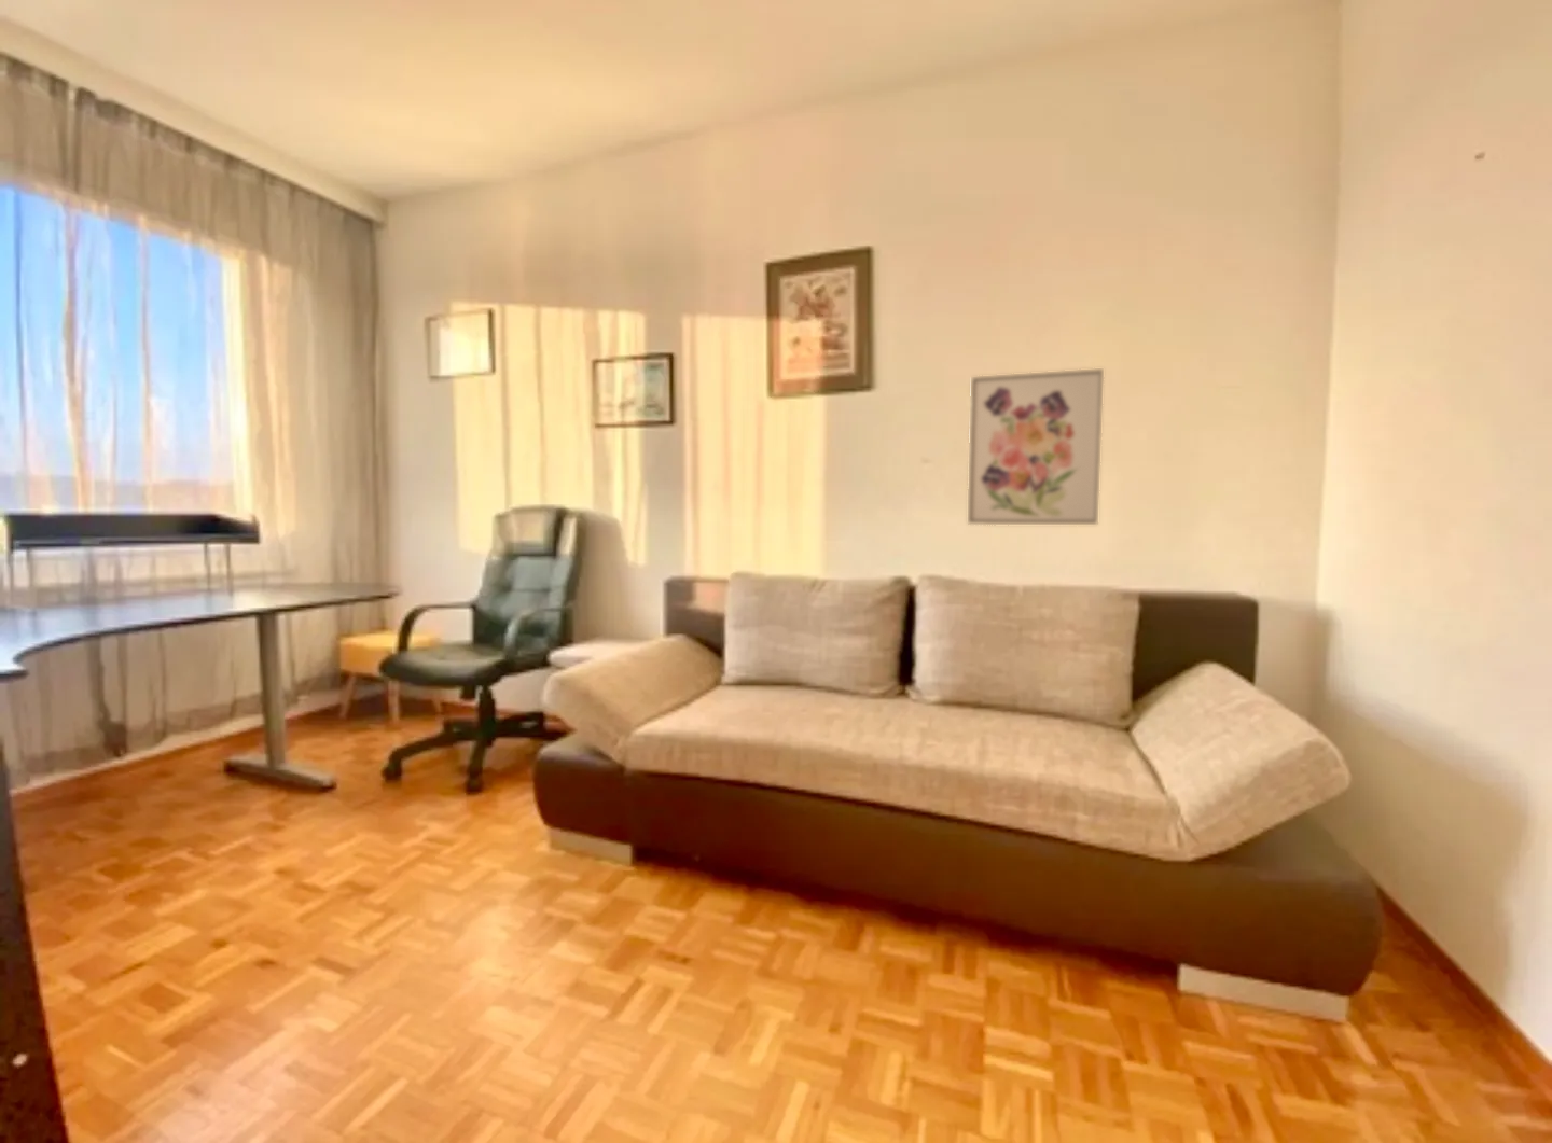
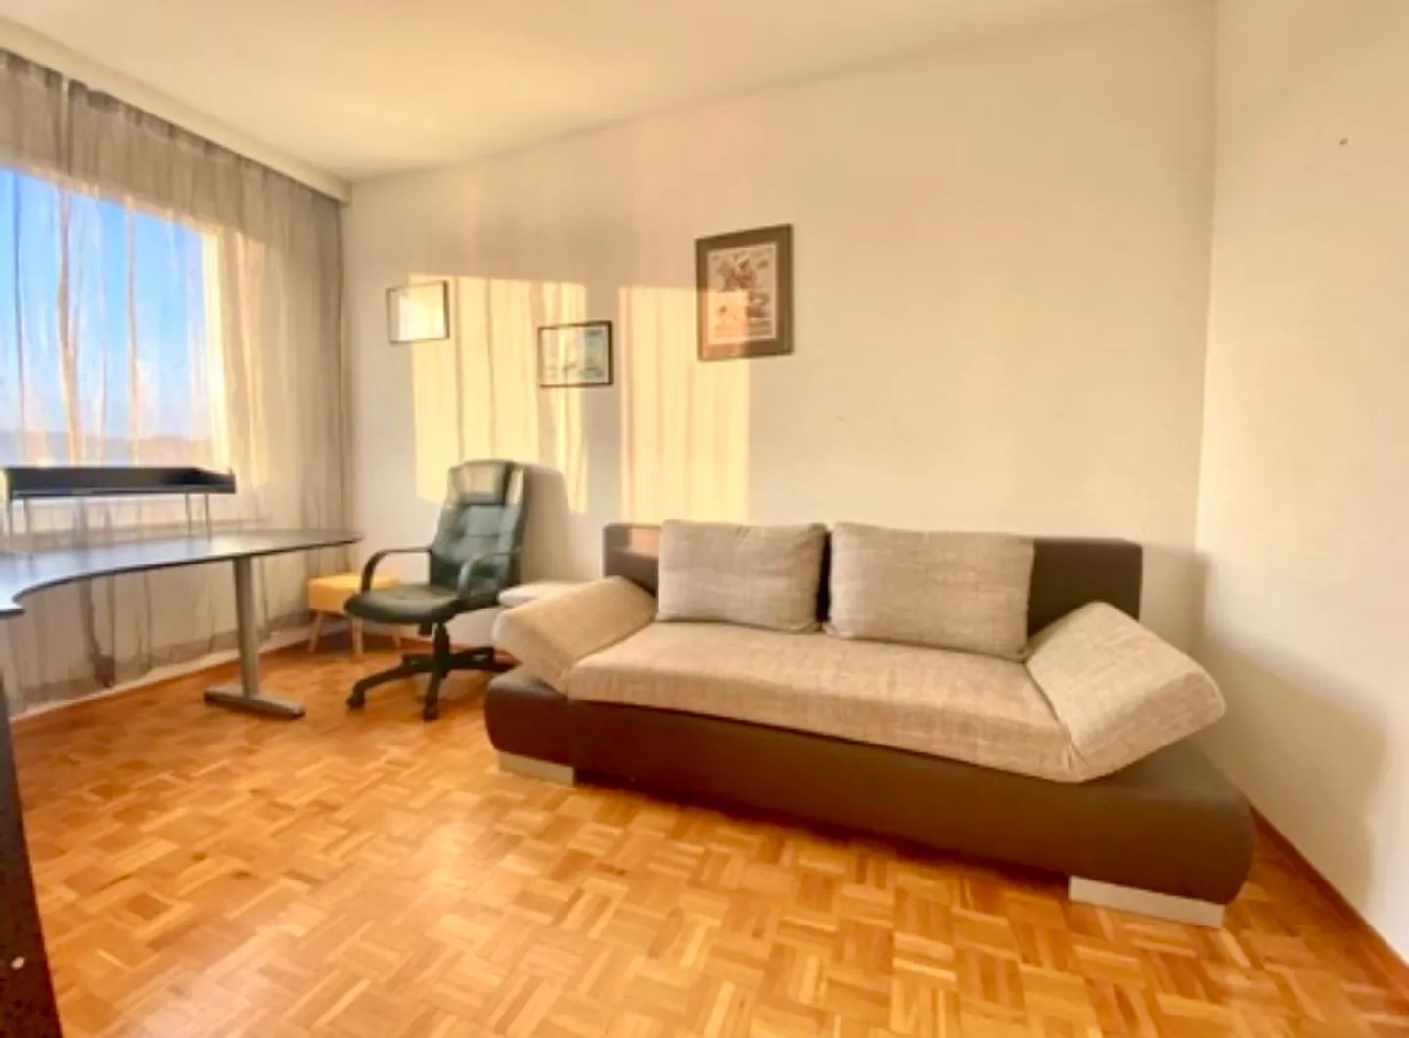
- wall art (1033, 449)
